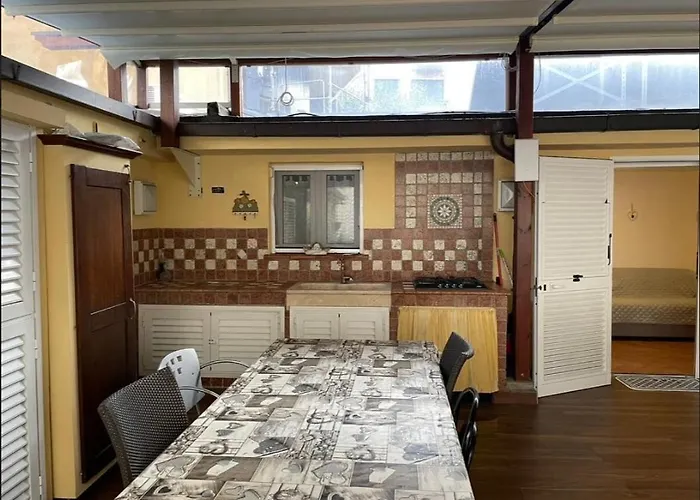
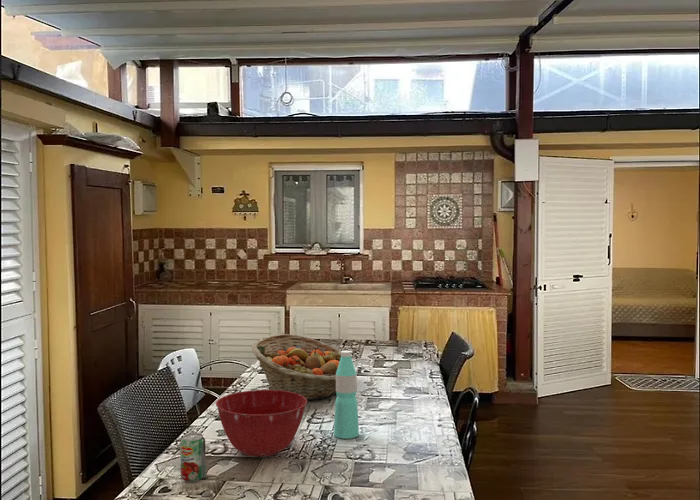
+ fruit basket (303, 364)
+ mixing bowl (262, 424)
+ water bottle (346, 393)
+ beverage can (193, 457)
